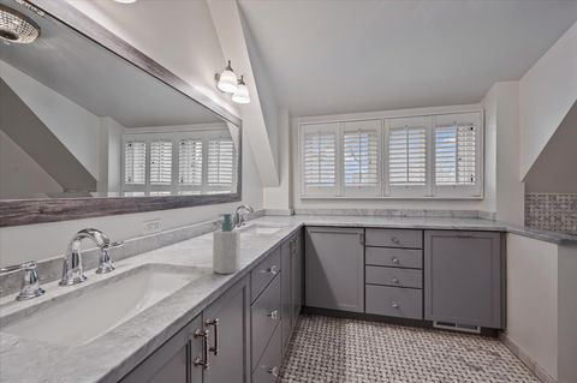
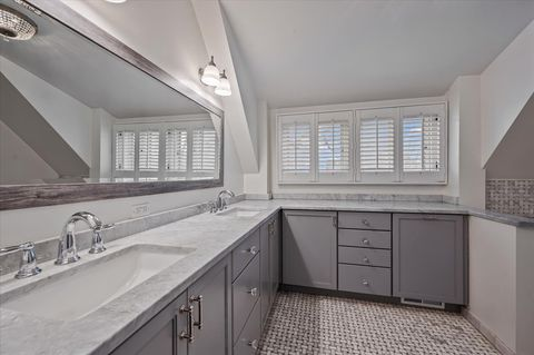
- soap bottle (226, 241)
